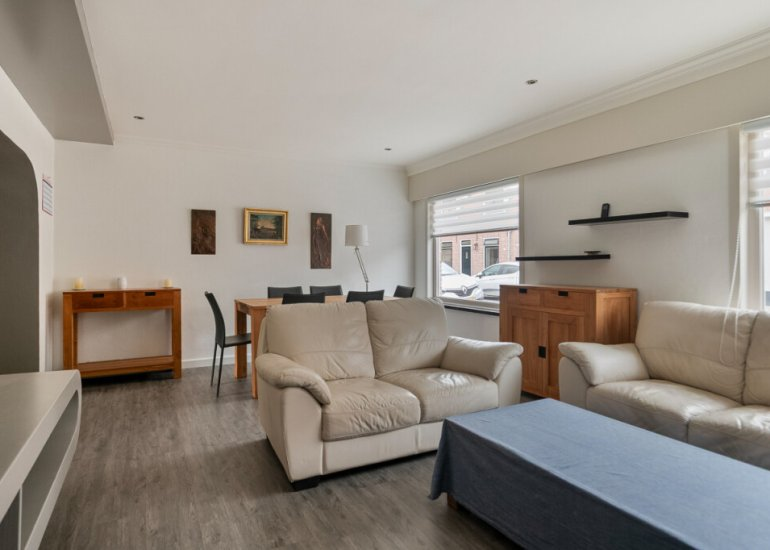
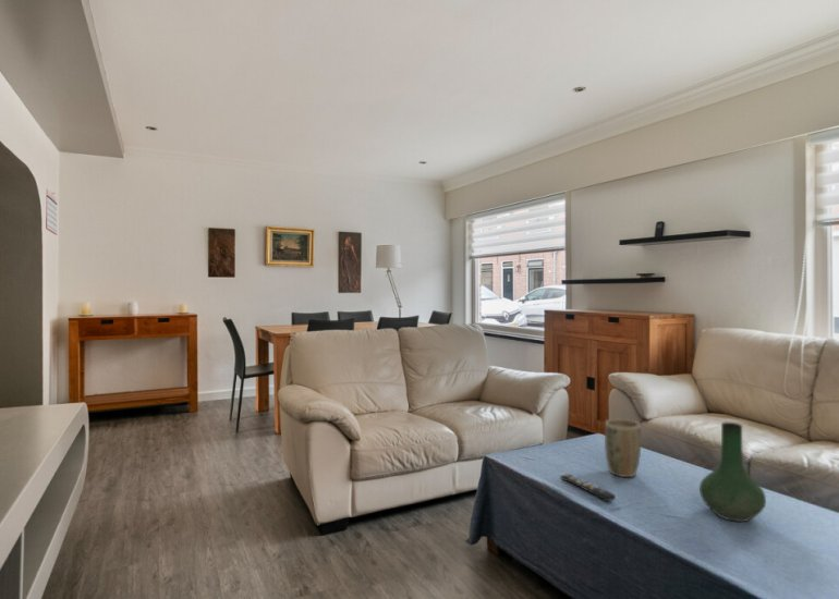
+ plant pot (622, 448)
+ remote control (586, 486)
+ vase (731, 469)
